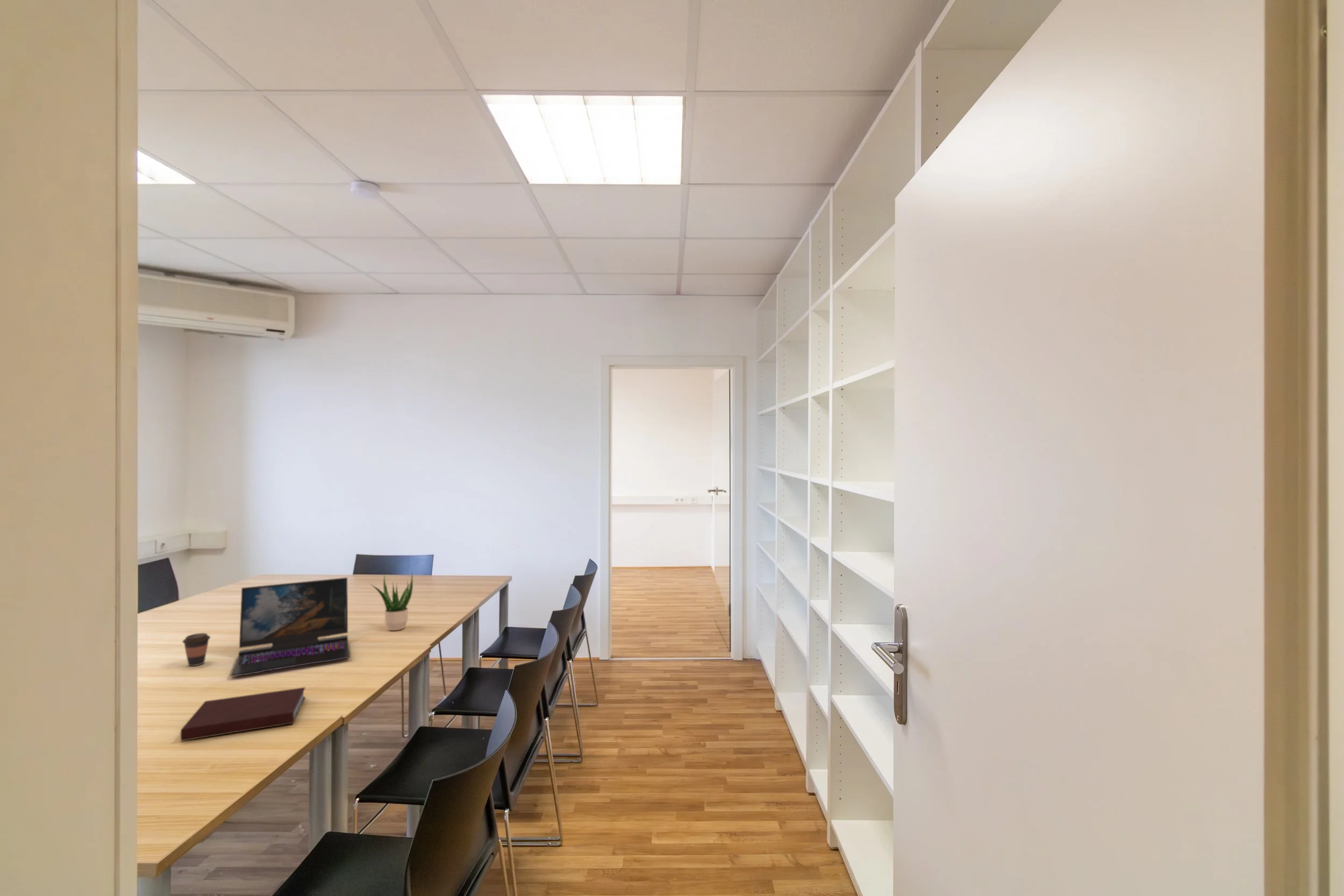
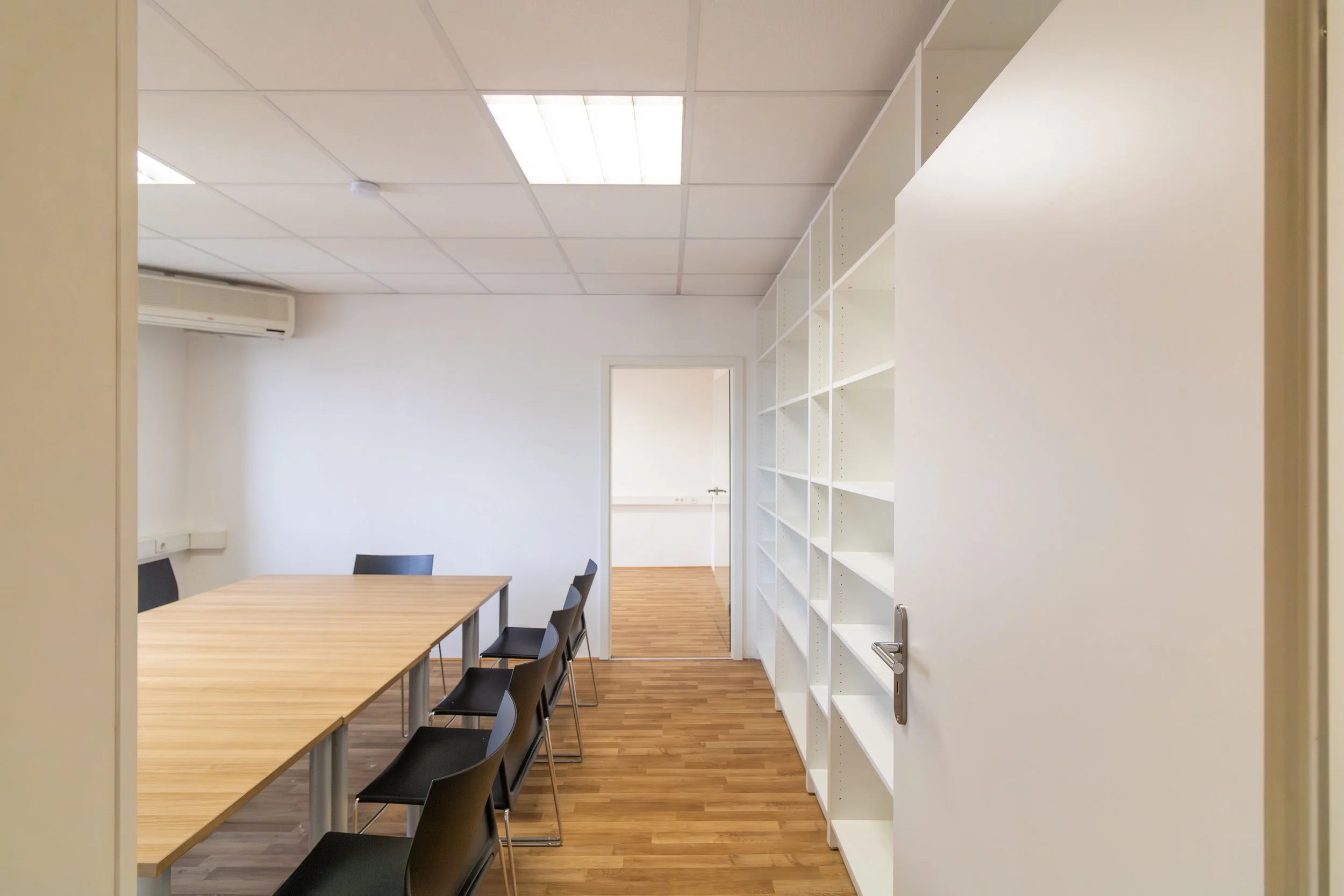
- potted plant (396, 599)
- laptop (295, 623)
- coffee cup (196, 649)
- notebook (248, 712)
